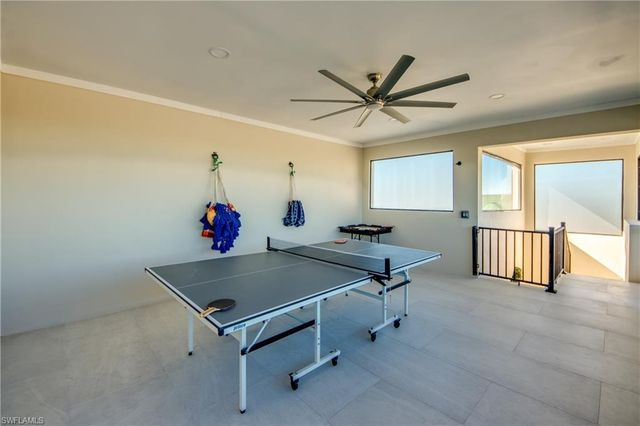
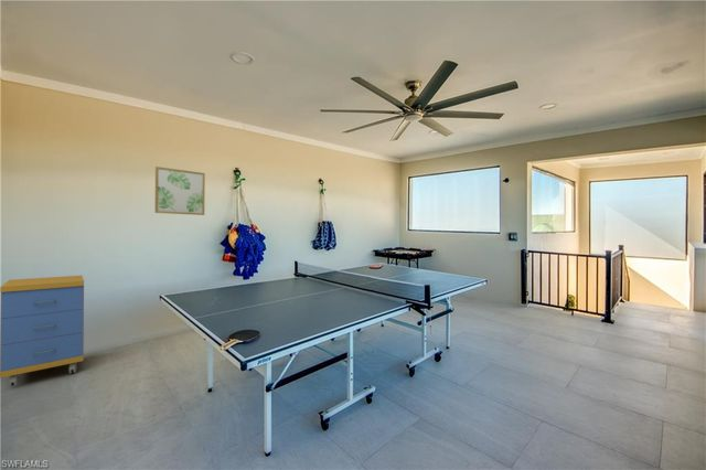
+ wall art (181, 192)
+ storage cabinet (45, 325)
